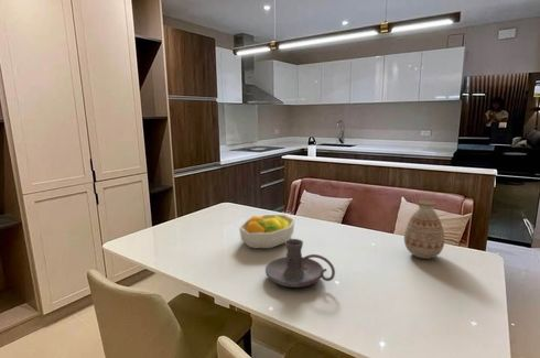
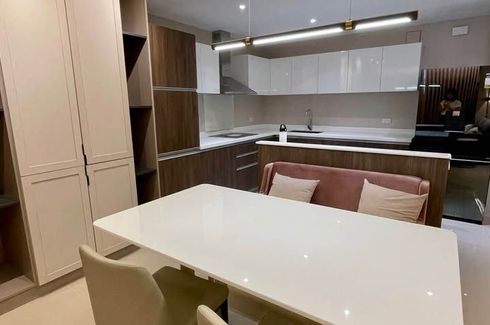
- vase (424, 229)
- fruit bowl (268, 227)
- candle holder (300, 261)
